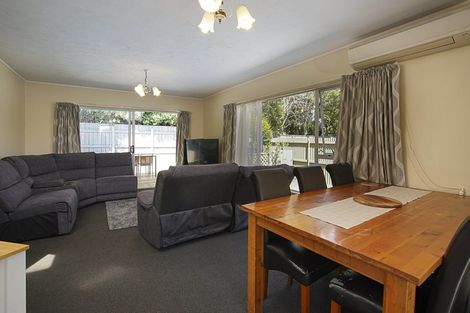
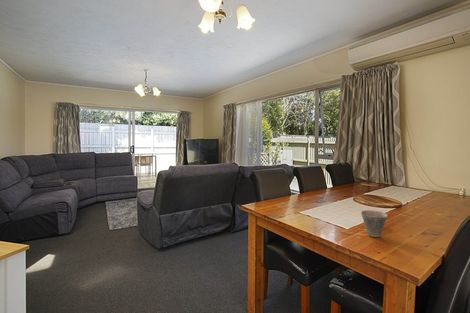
+ cup (373, 224)
